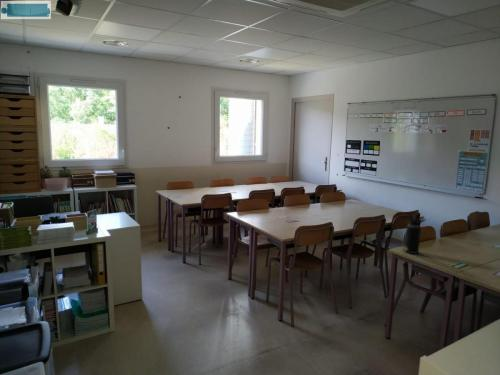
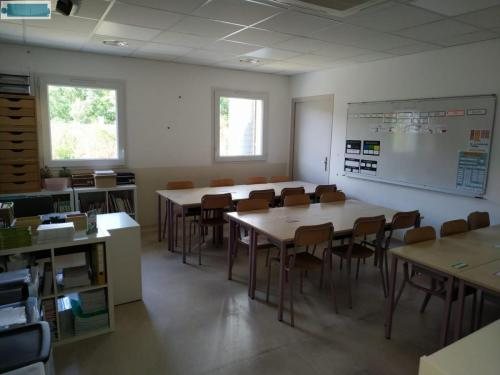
- water bottle (415, 233)
